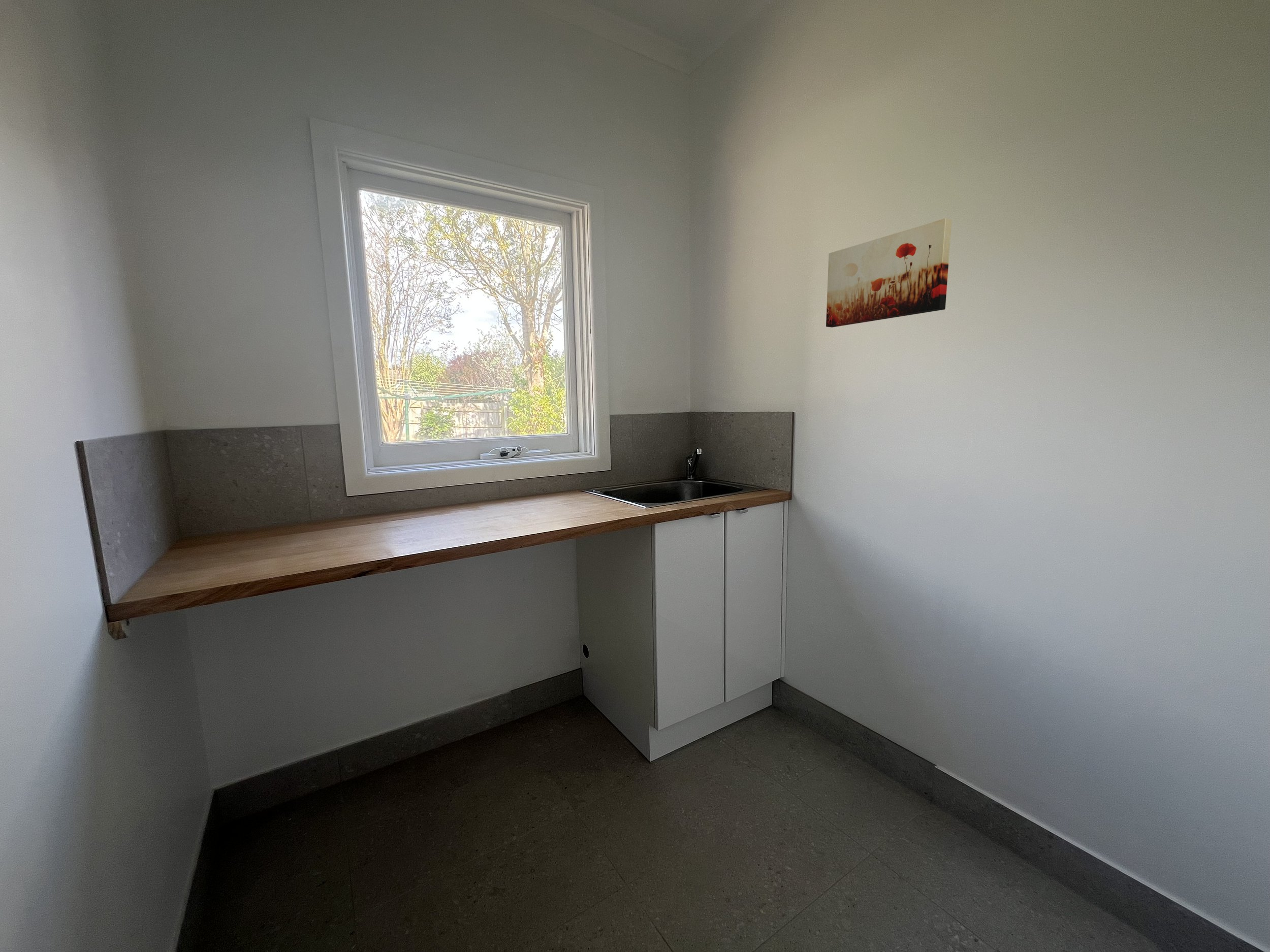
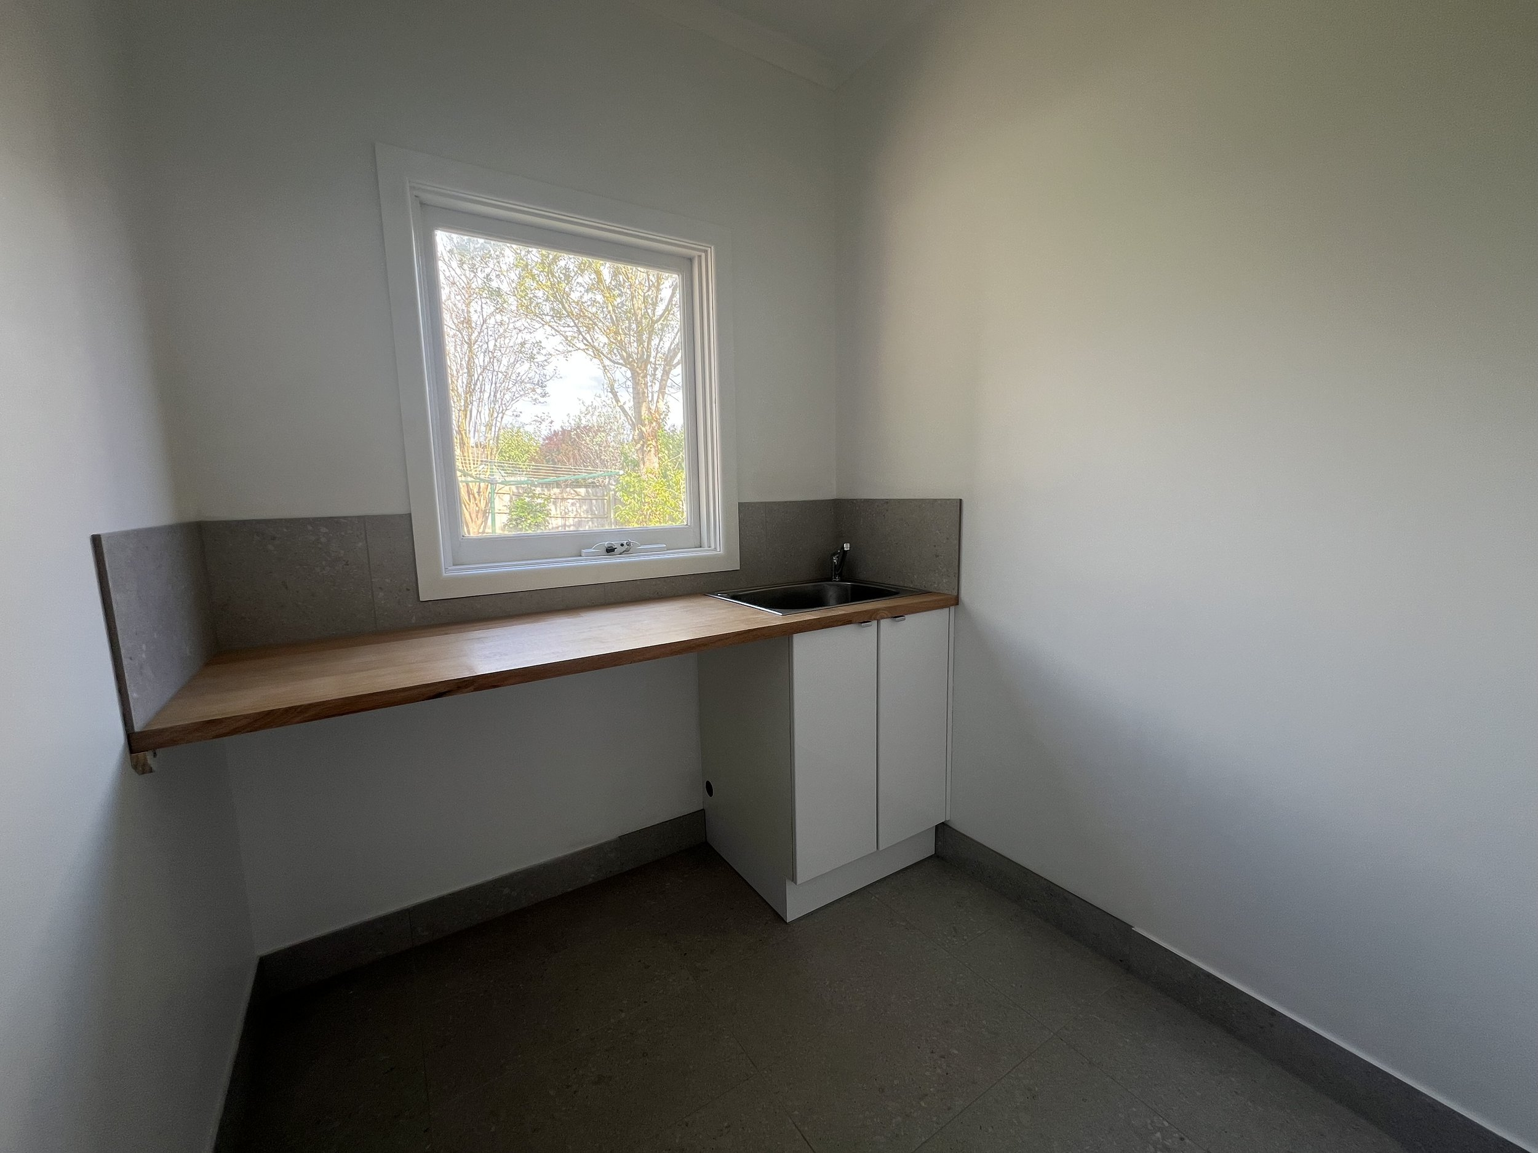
- wall art (882, 279)
